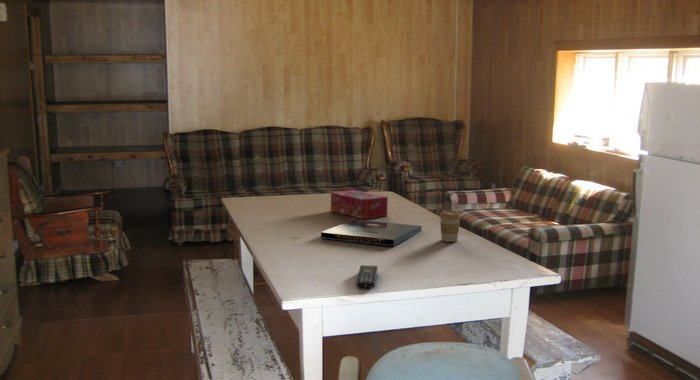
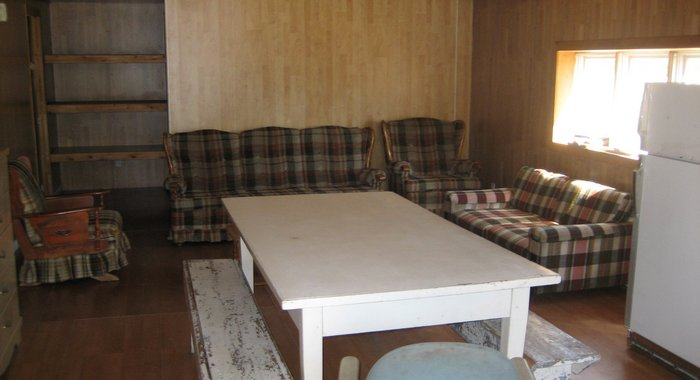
- remote control (367, 275)
- coffee cup (449, 225)
- board game (372, 229)
- tissue box (358, 204)
